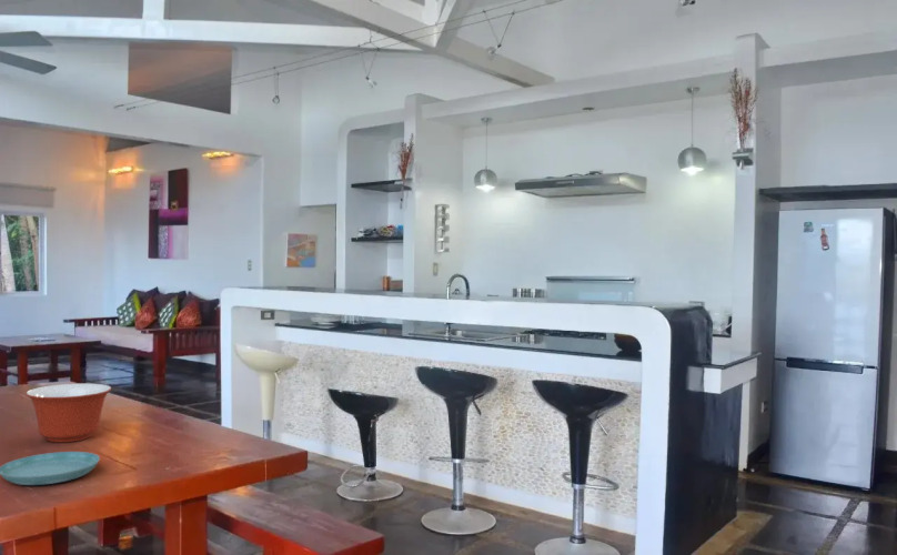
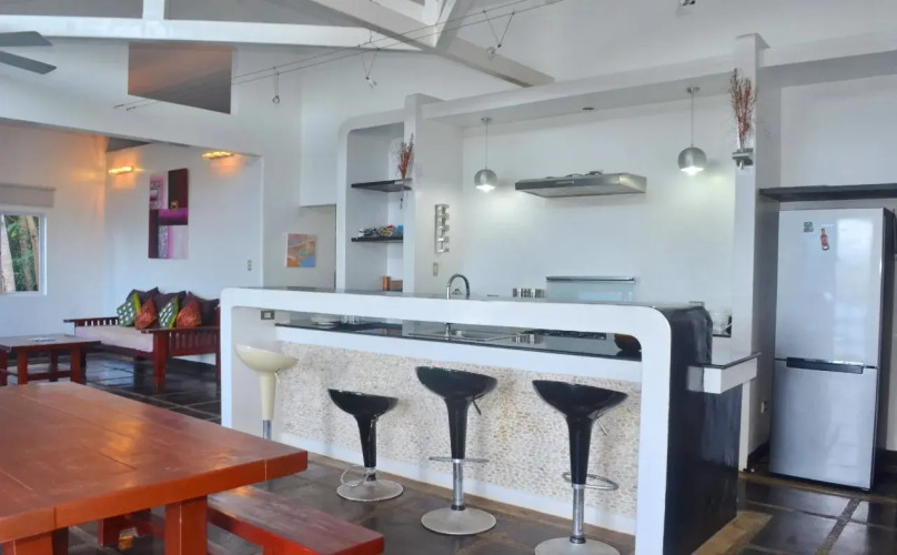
- saucer (50, 468)
- mixing bowl (69, 413)
